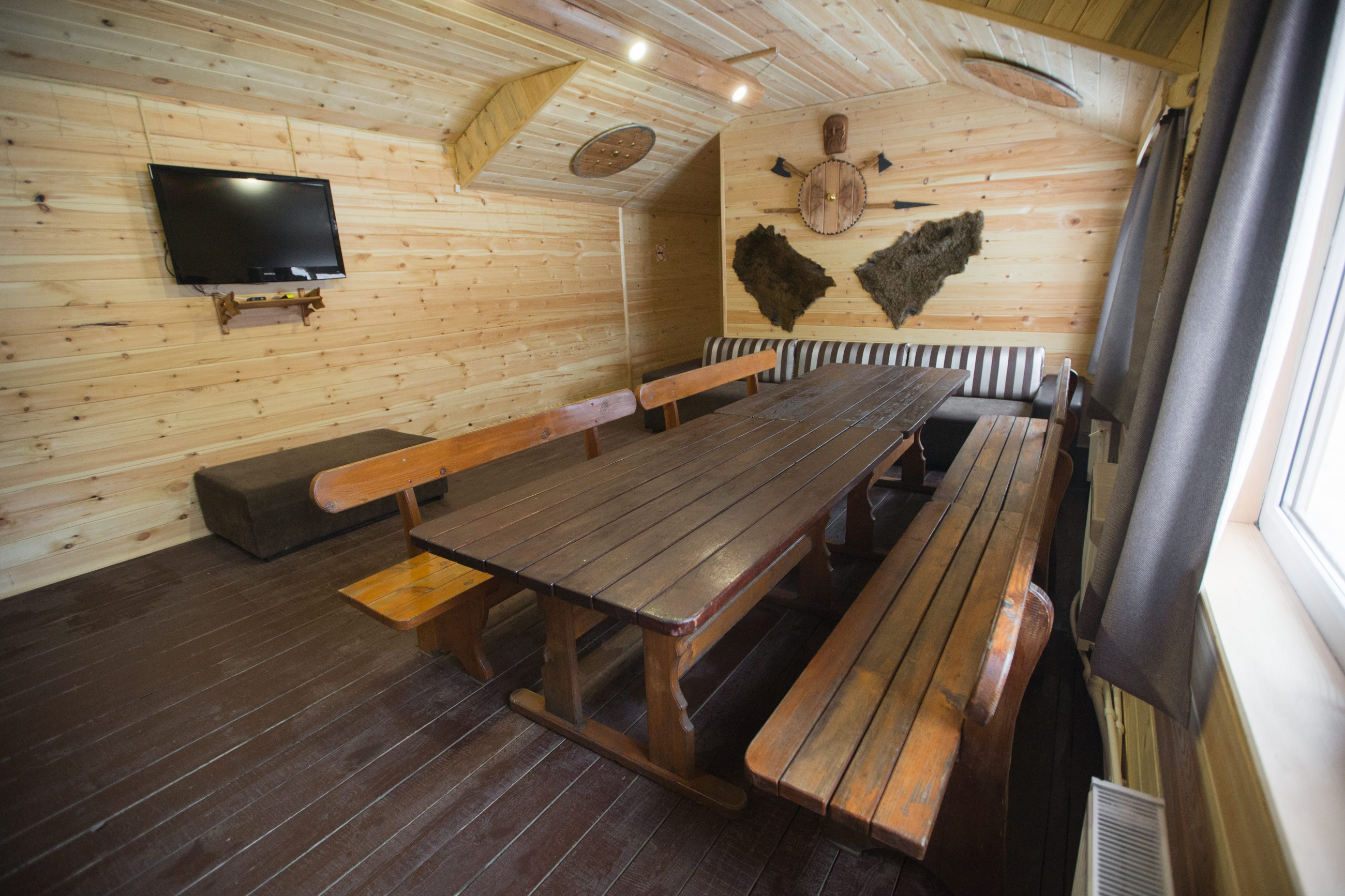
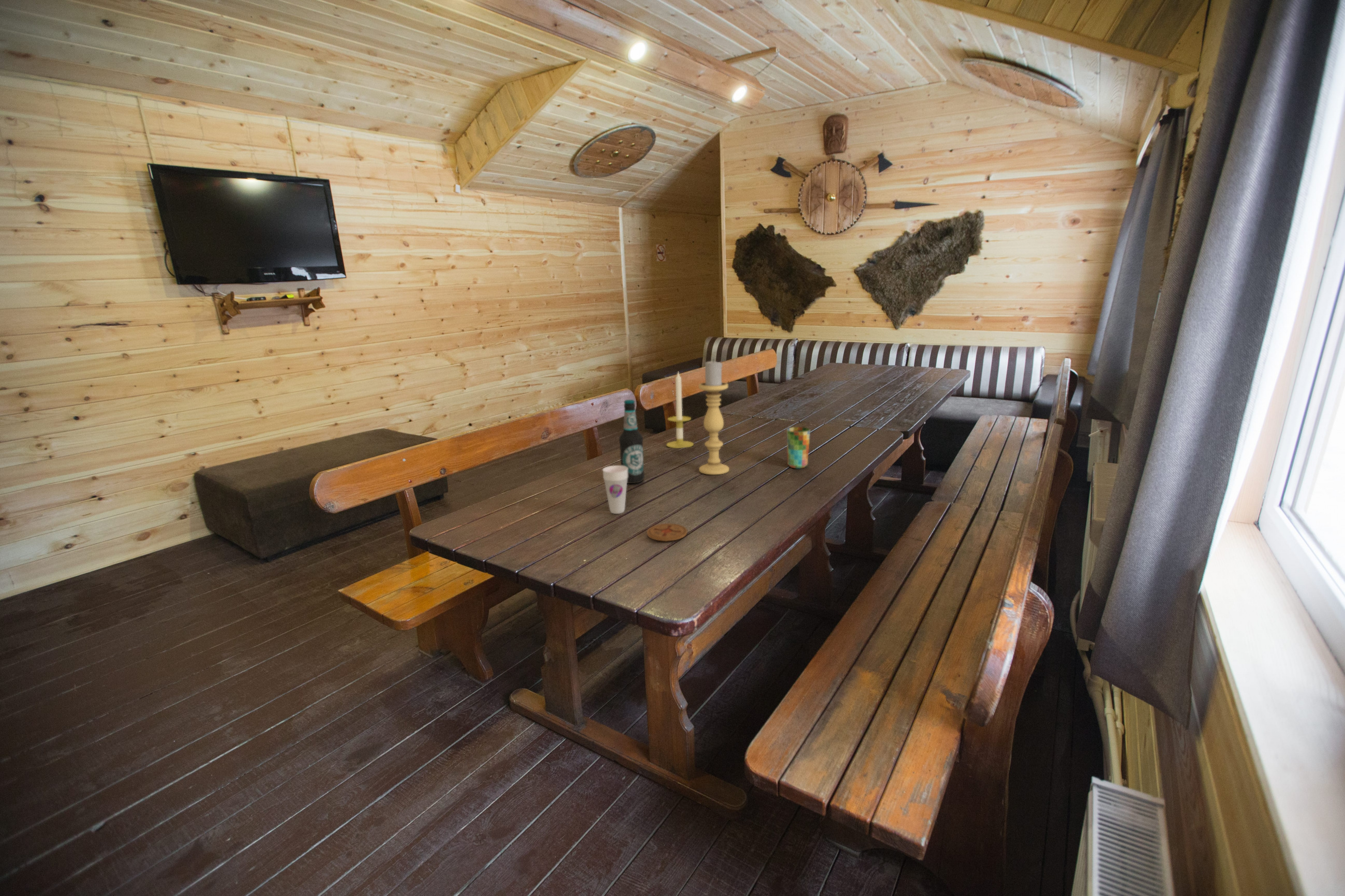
+ coaster (667, 532)
+ candle (679, 408)
+ cup (616, 490)
+ cup (798, 448)
+ candle holder (713, 416)
+ bottle (631, 441)
